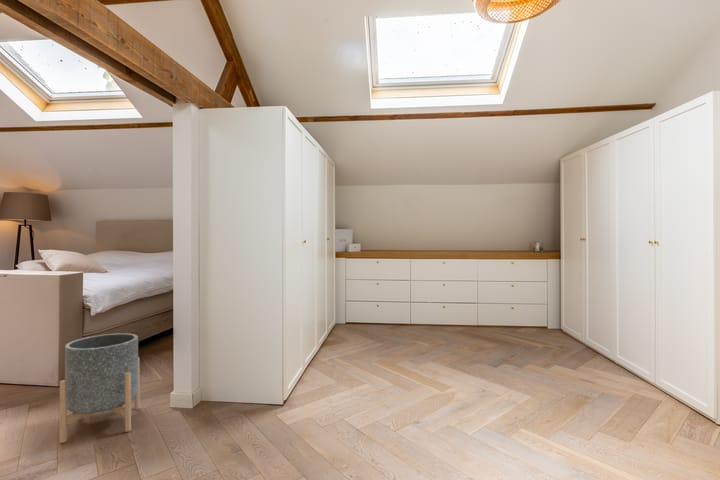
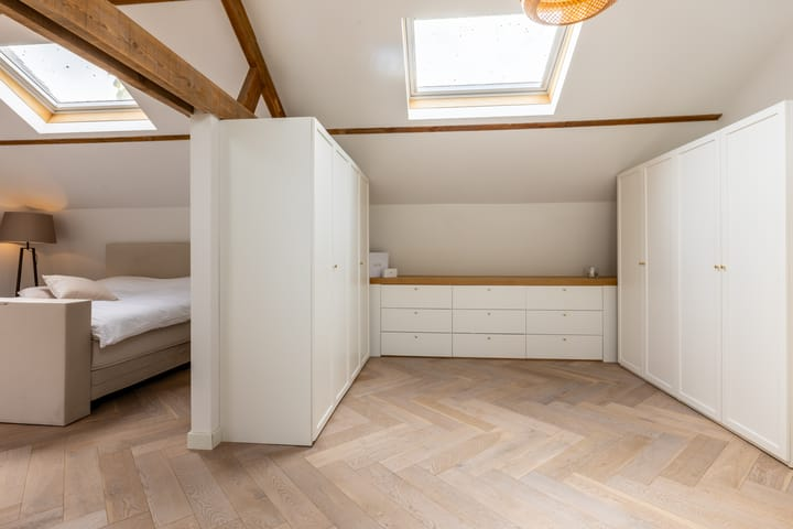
- planter (103, 382)
